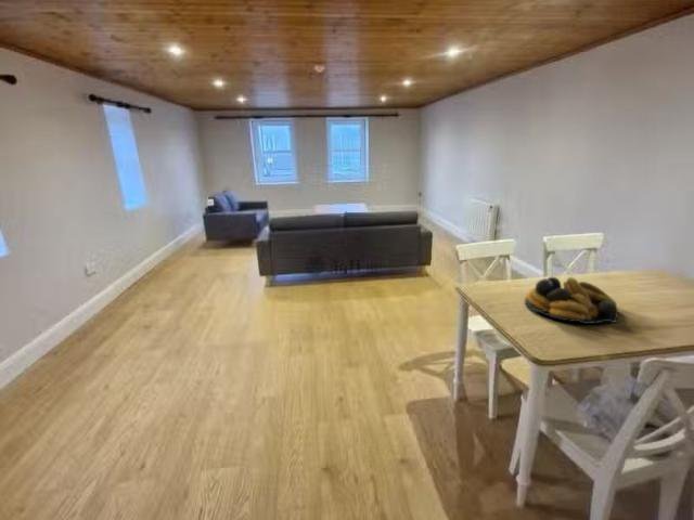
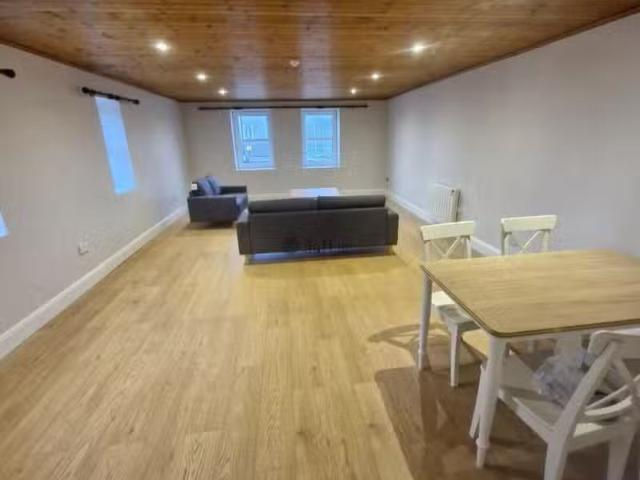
- fruit bowl (570, 294)
